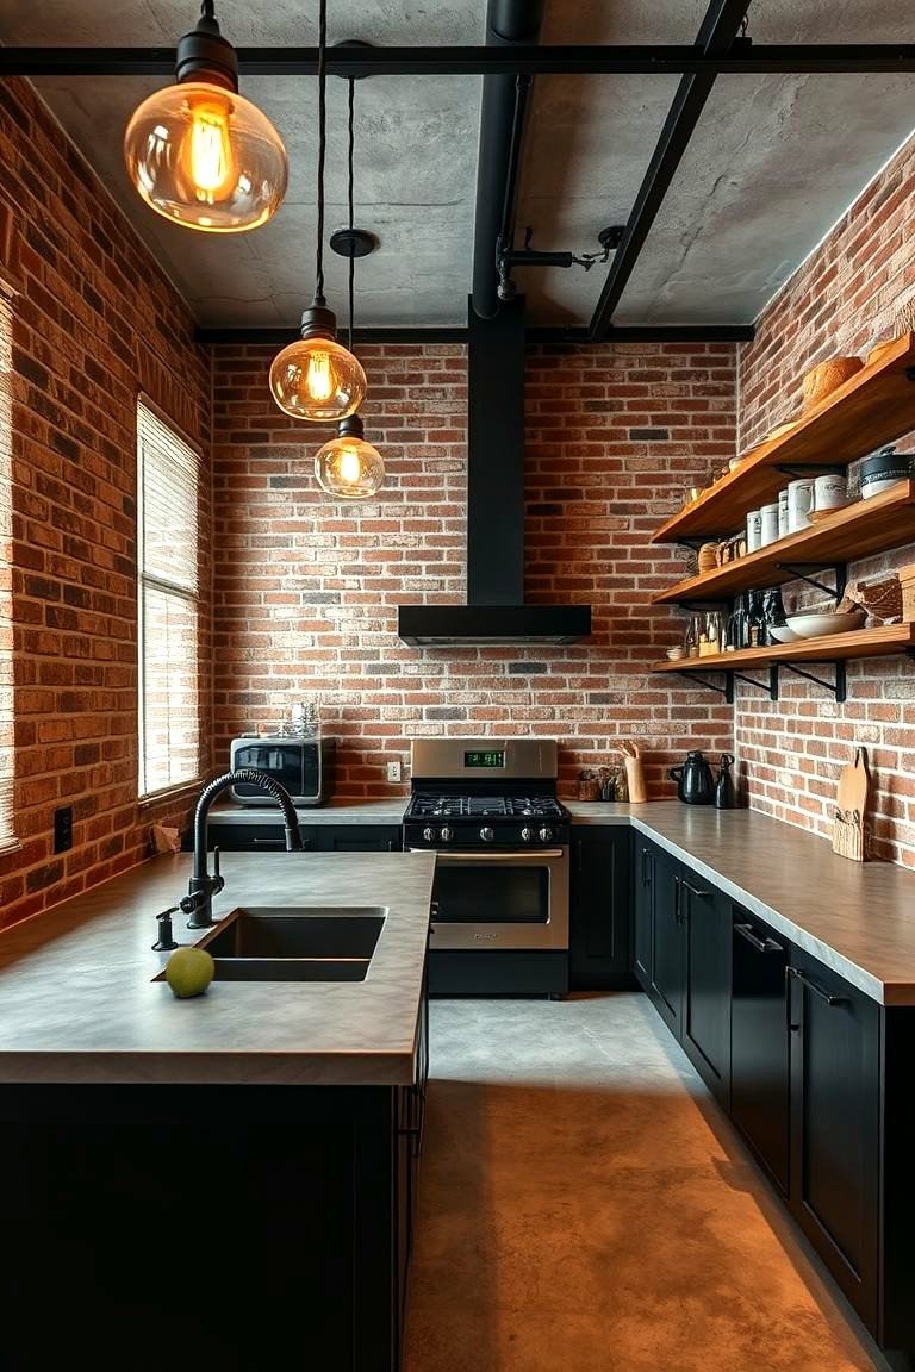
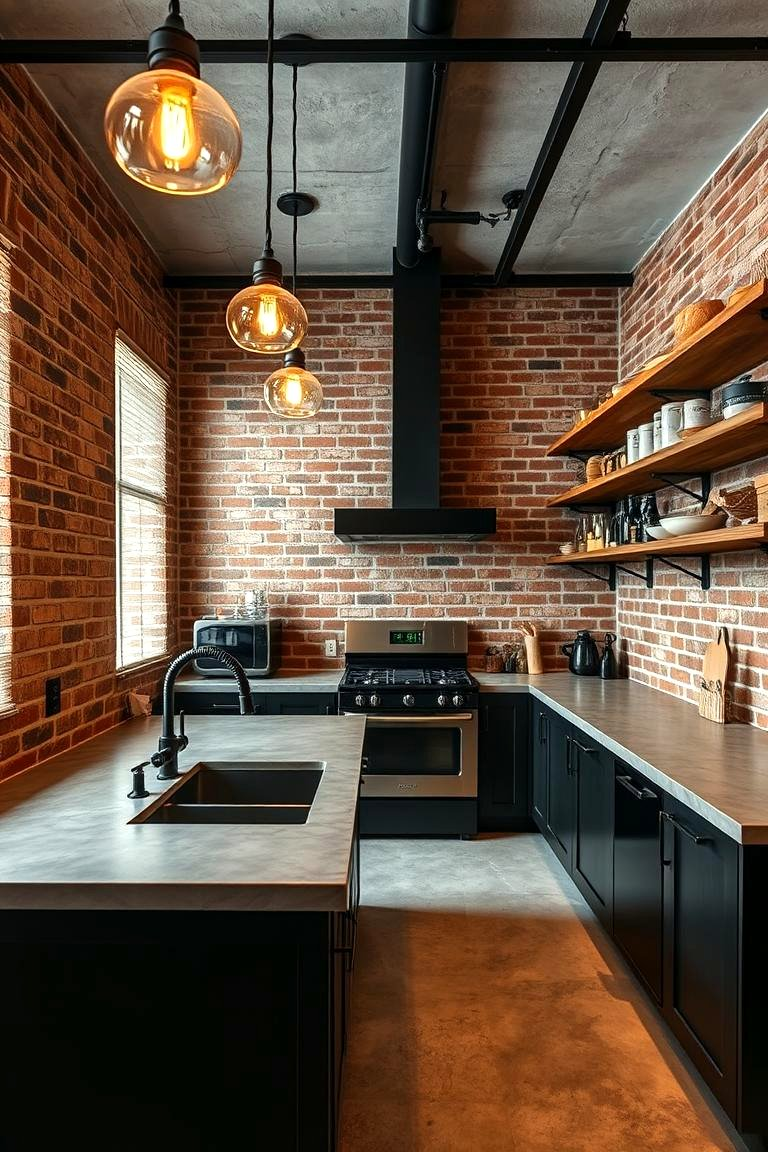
- fruit (189, 969)
